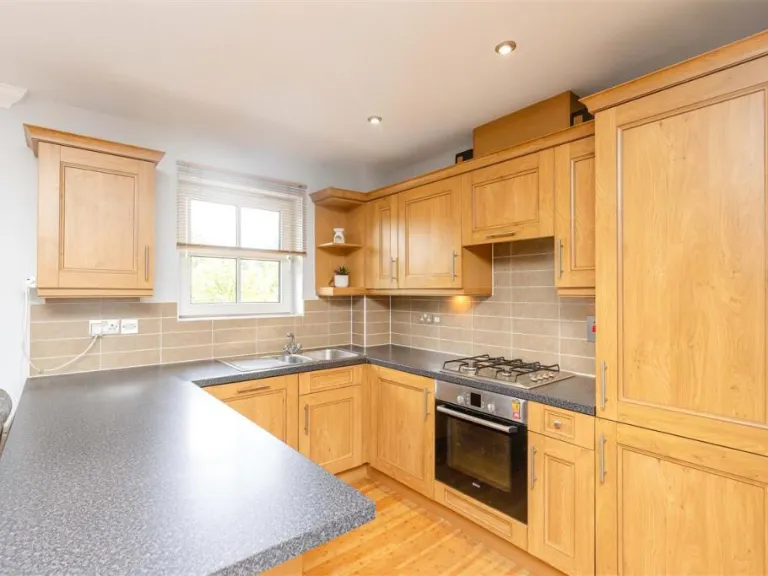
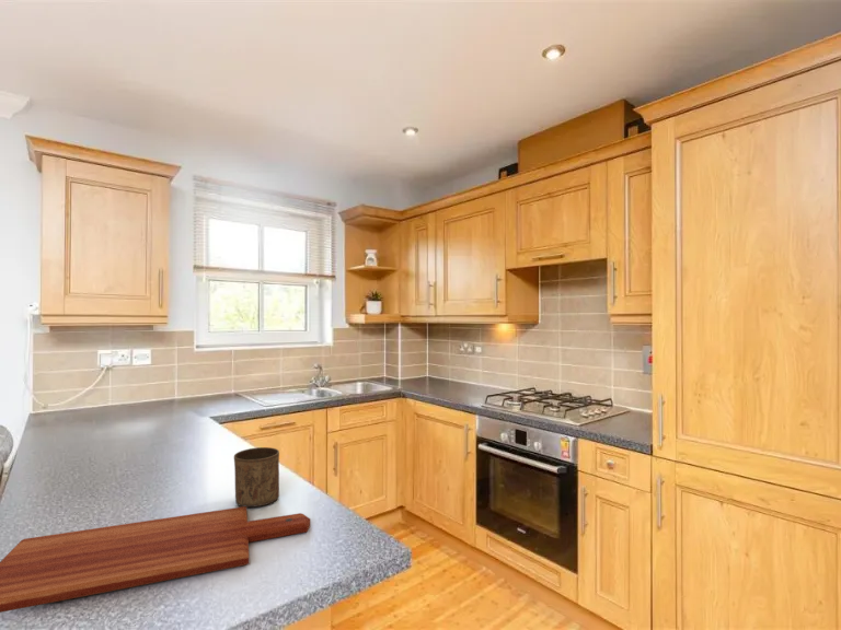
+ cup (256, 476)
+ cutting board (139, 549)
